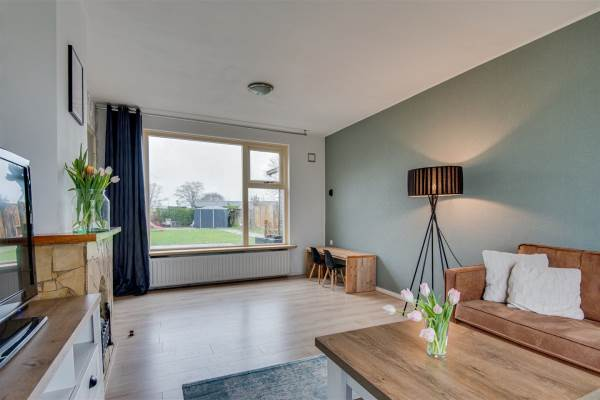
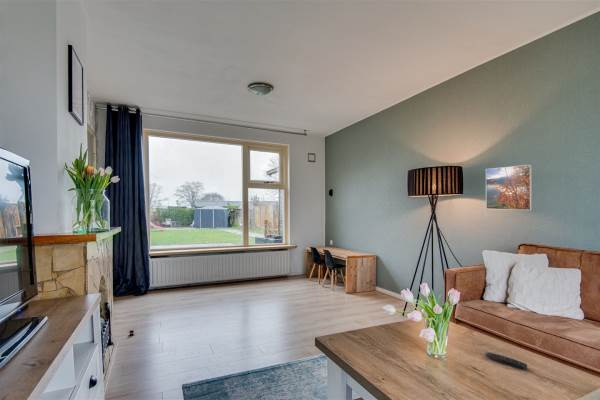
+ remote control (504, 359)
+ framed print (507, 188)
